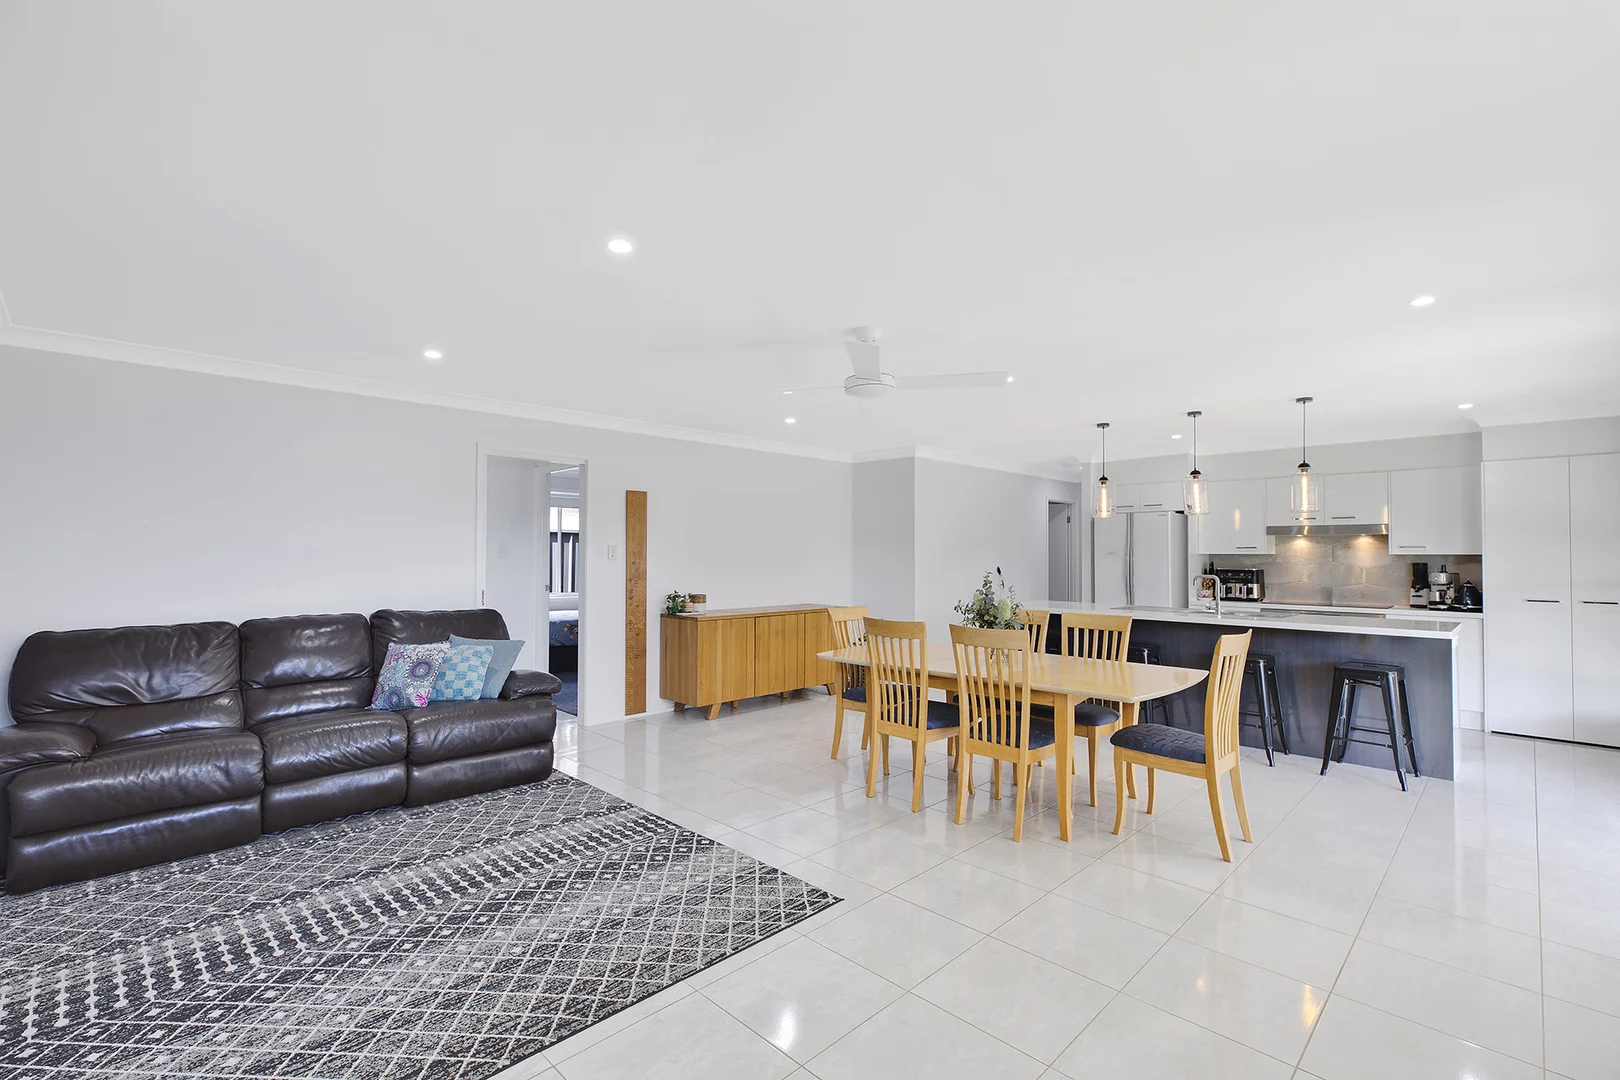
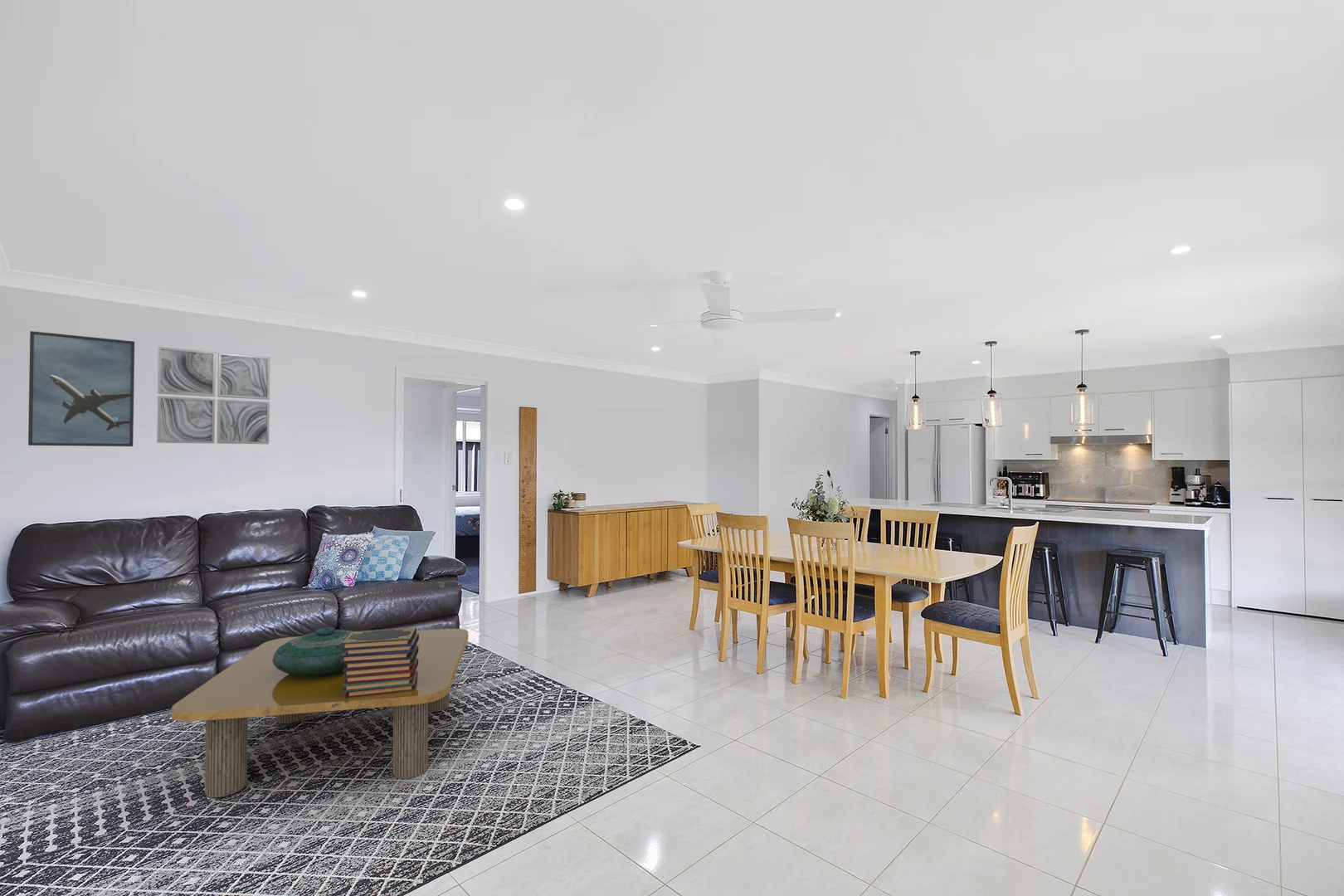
+ coffee table (345, 702)
+ wall art (217, 399)
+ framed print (83, 391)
+ decorative bowl (324, 647)
+ book stack (381, 660)
